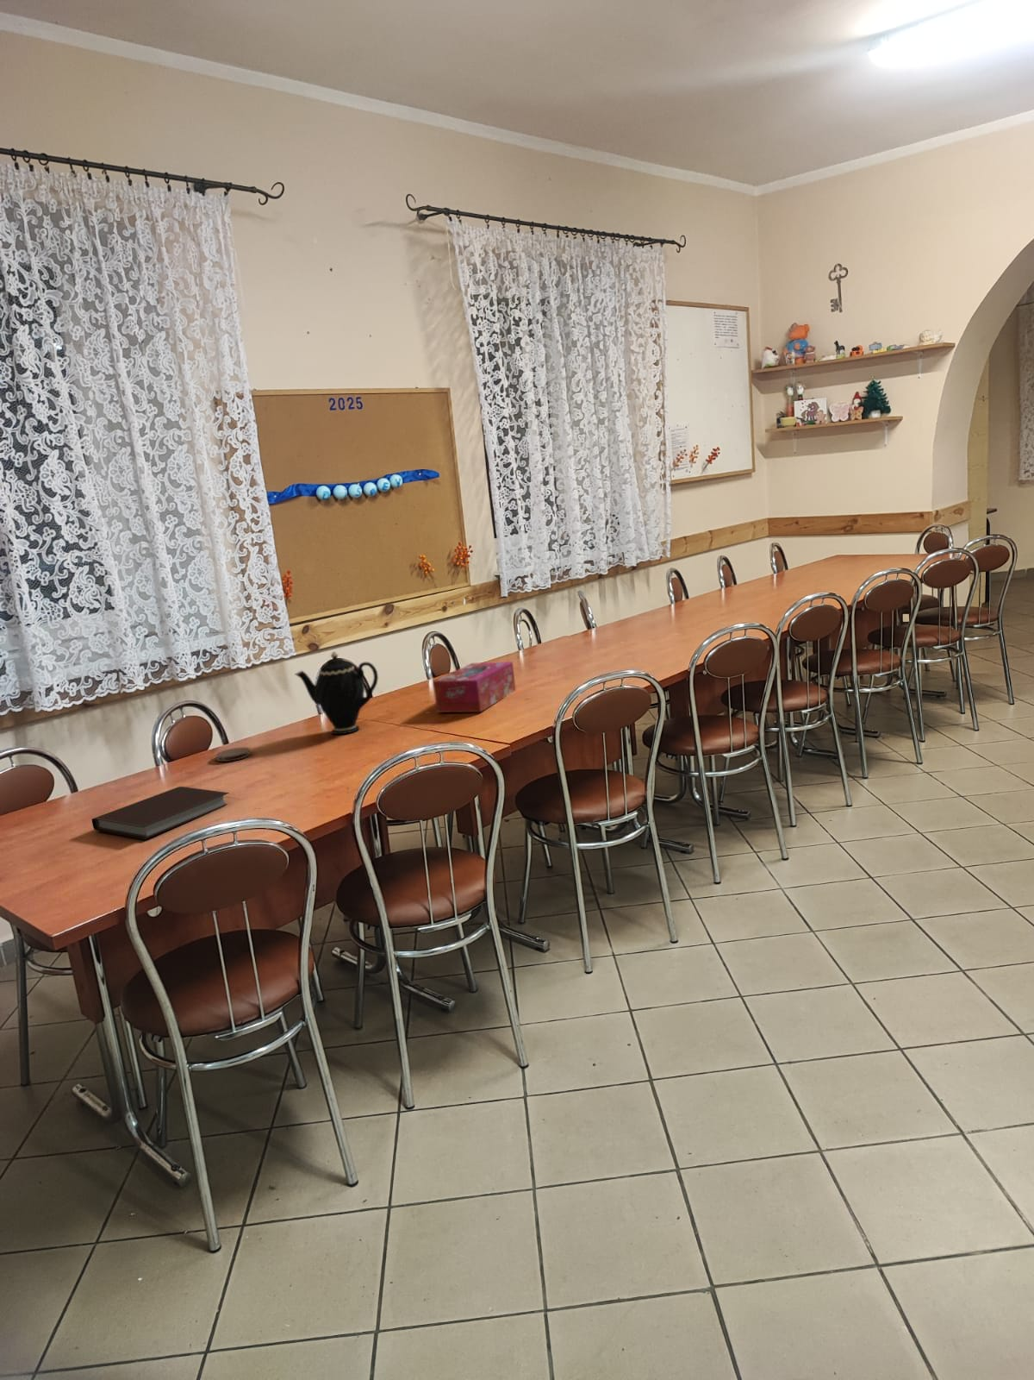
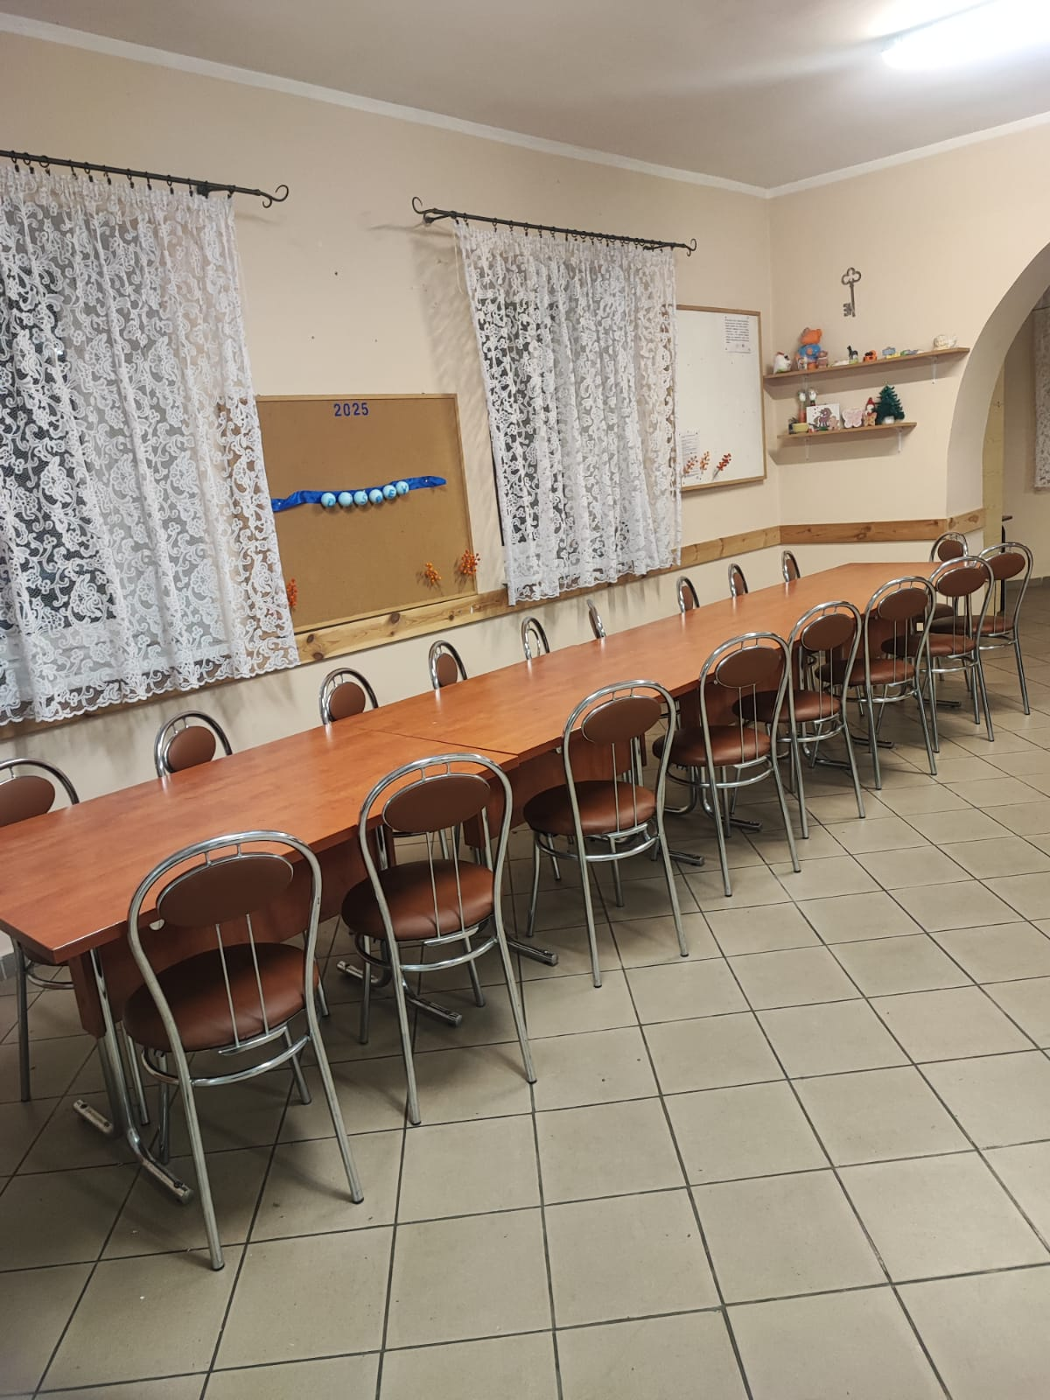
- tissue box (476, 686)
- coaster (232, 754)
- notebook (162, 811)
- teapot (338, 691)
